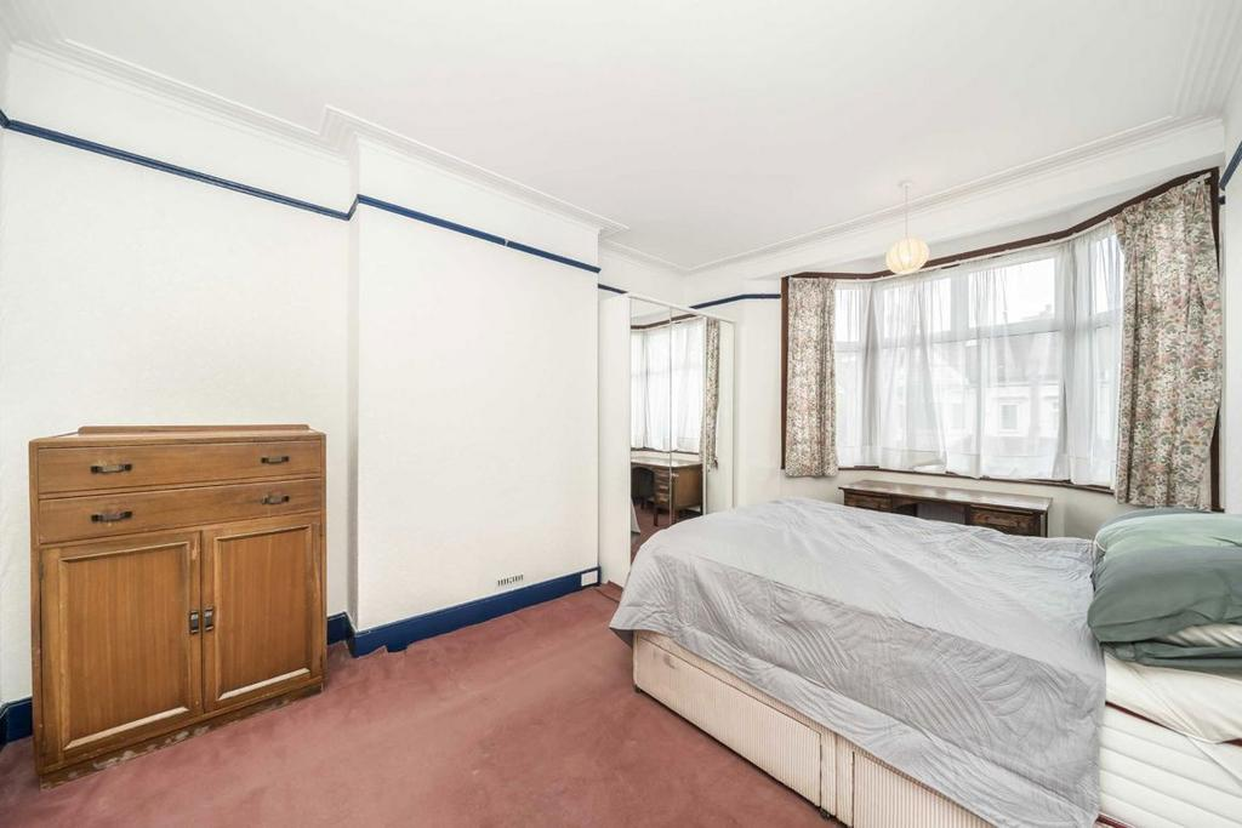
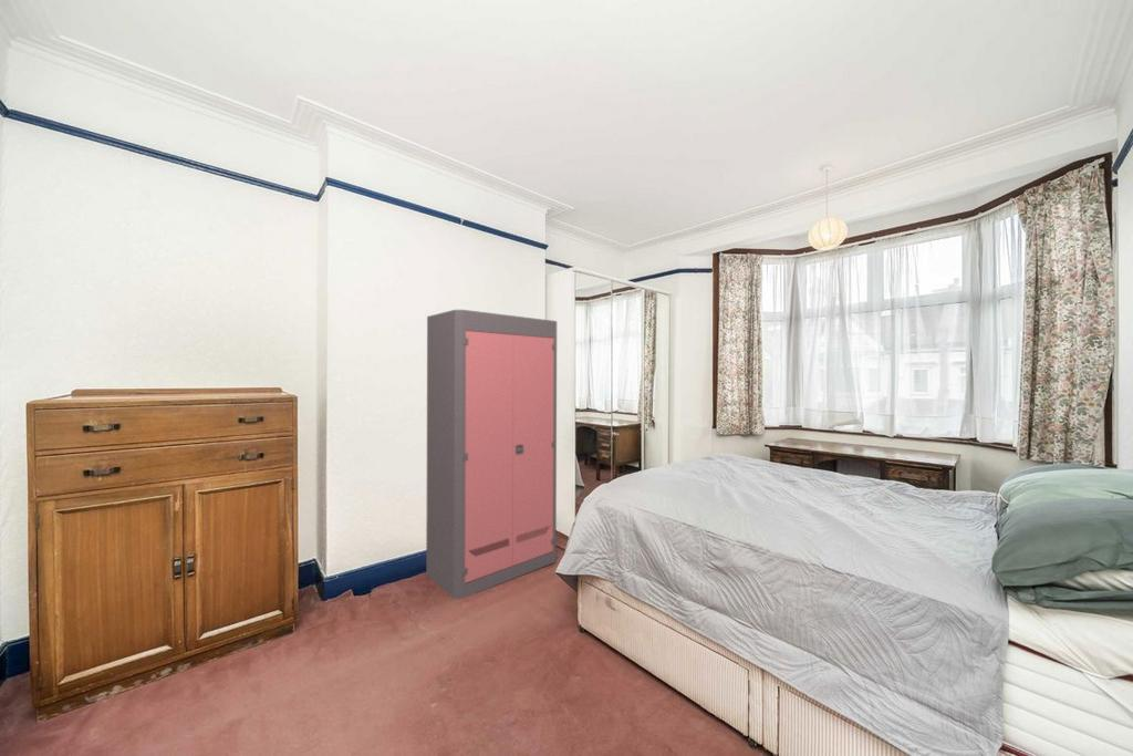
+ storage cabinet (496, 443)
